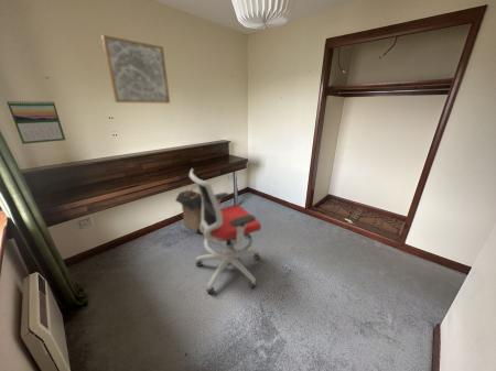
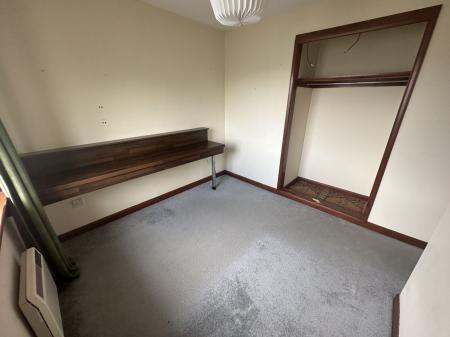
- office chair (230, 222)
- wall art (140, 73)
- calendar (37, 121)
- laundry hamper (193, 206)
